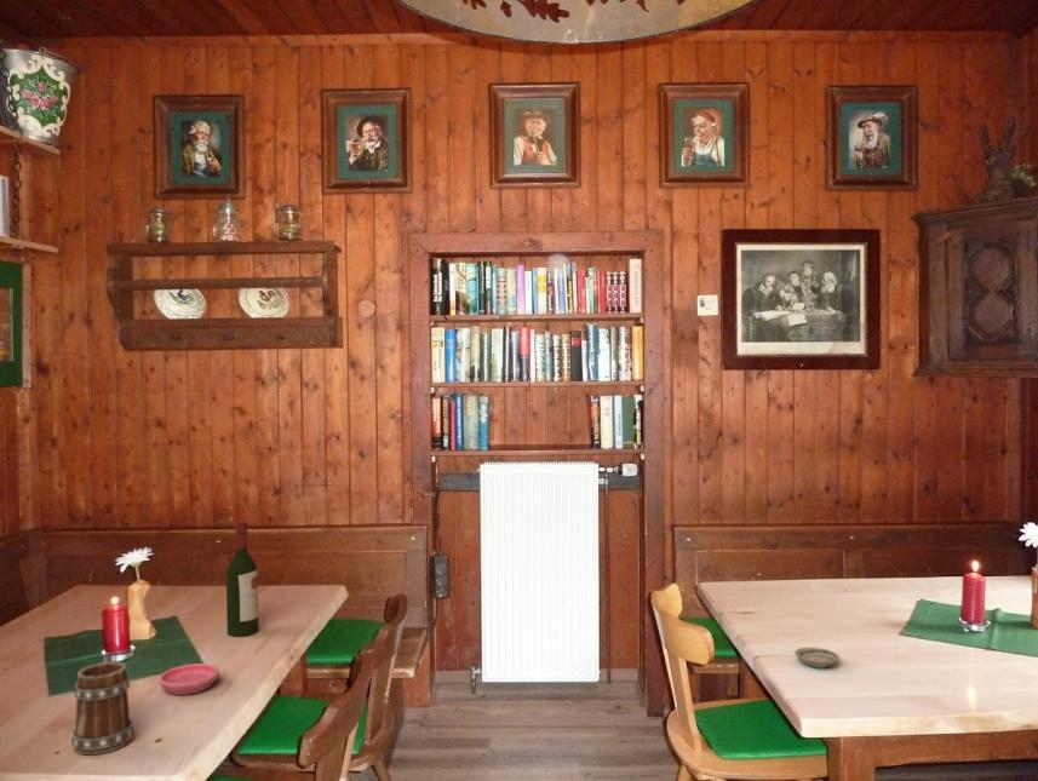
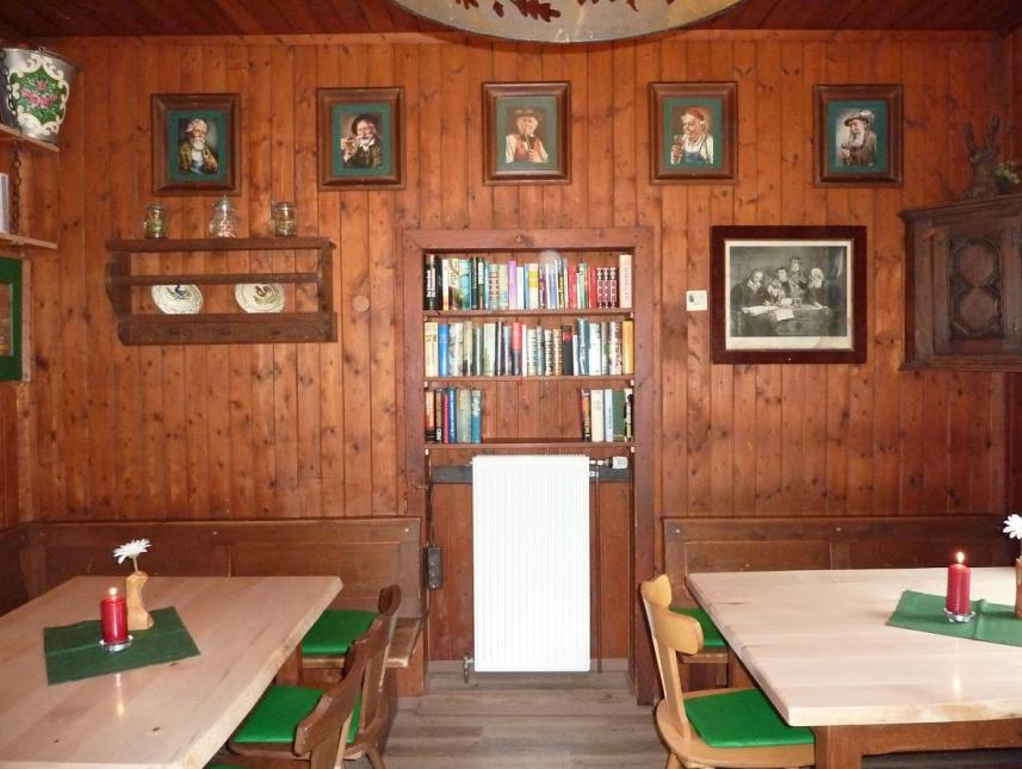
- saucer (189, 679)
- wine bottle (241, 576)
- beer mug (103, 701)
- saucer (816, 659)
